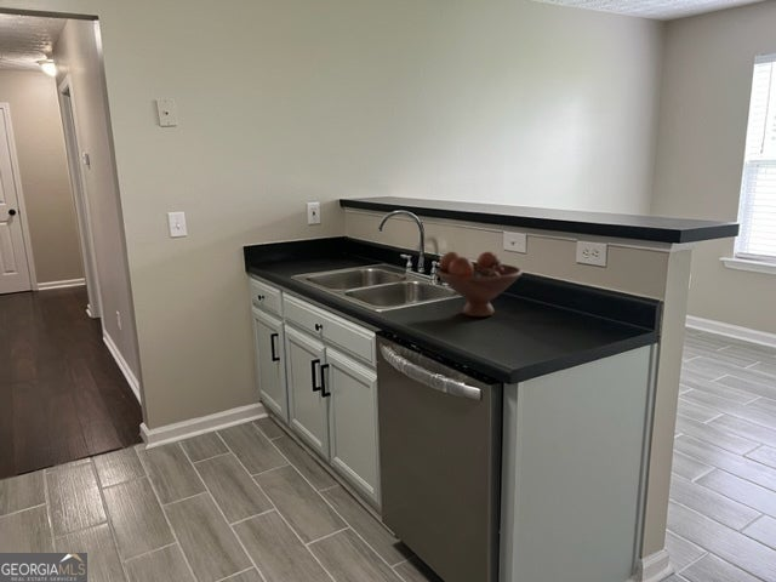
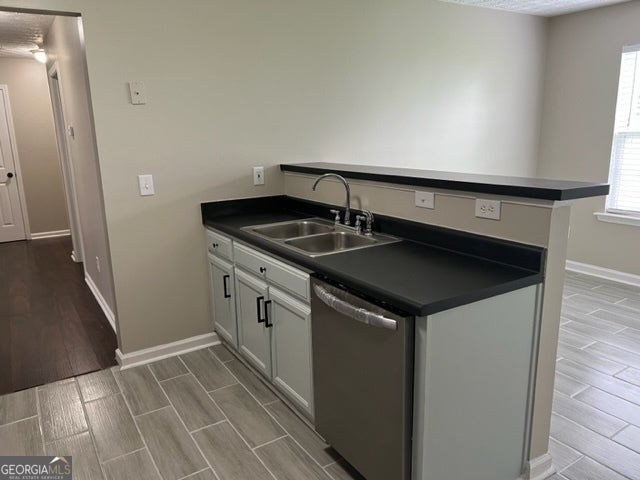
- fruit bowl (478, 283)
